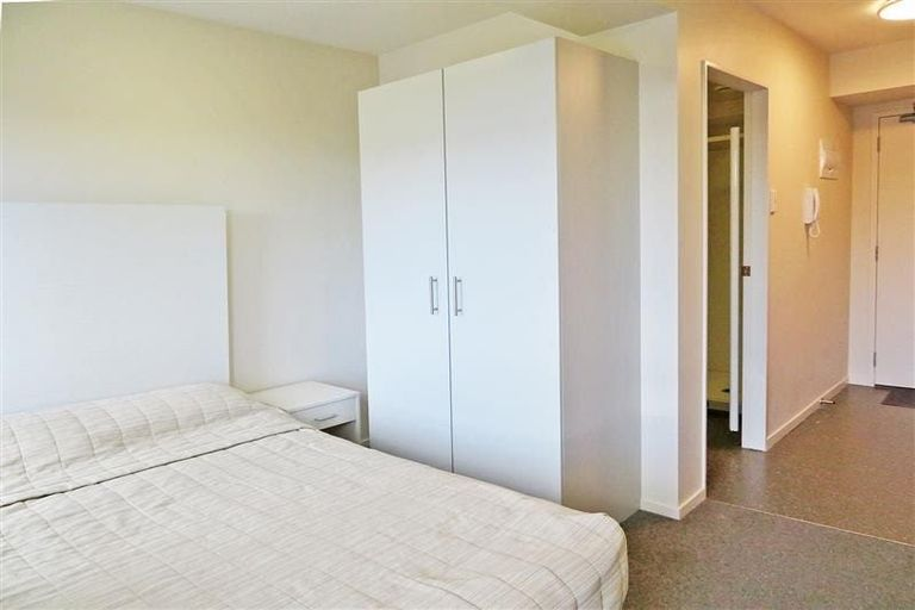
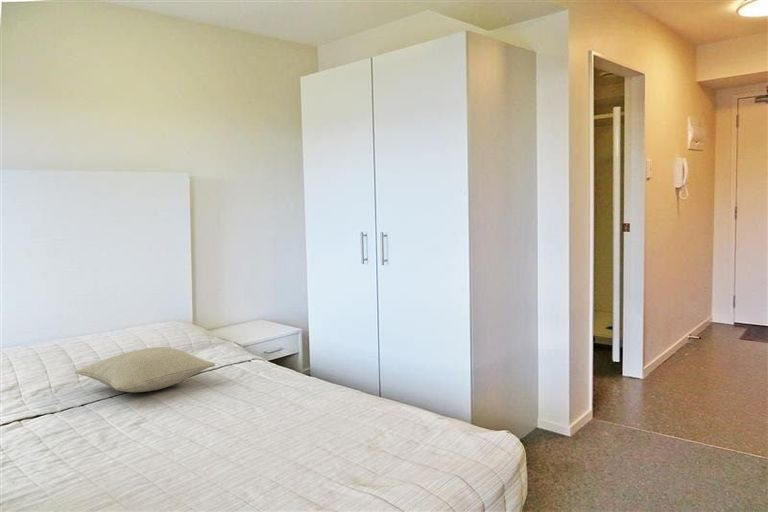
+ pillow (146, 368)
